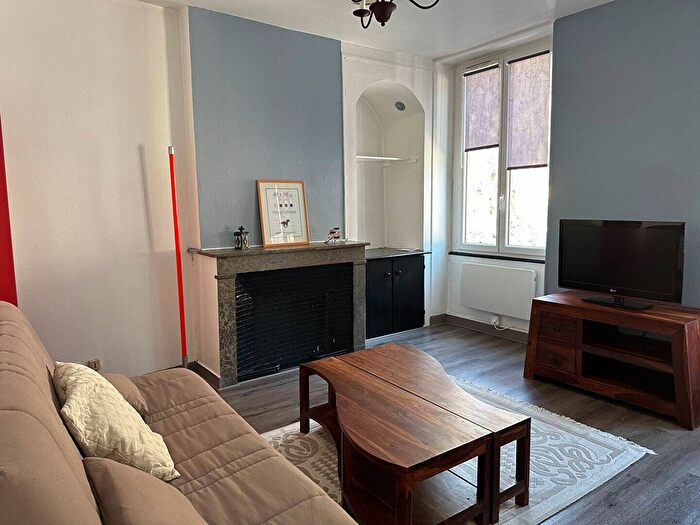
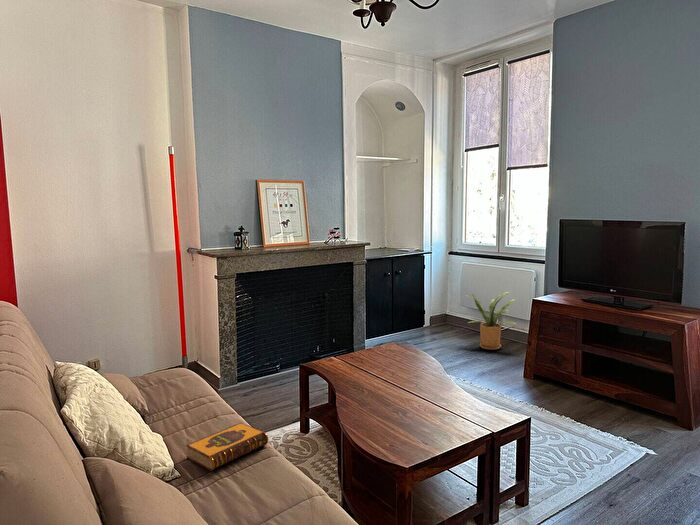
+ hardback book (228, 445)
+ house plant (491, 318)
